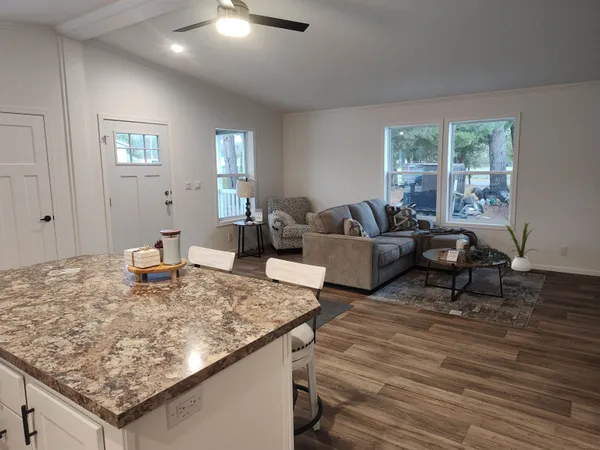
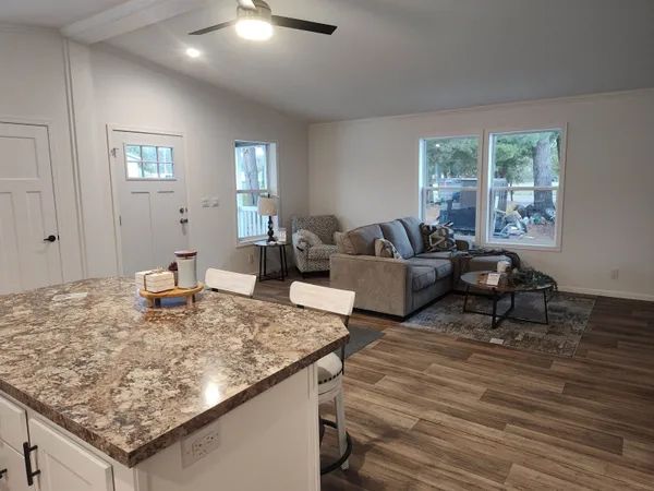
- house plant (519, 242)
